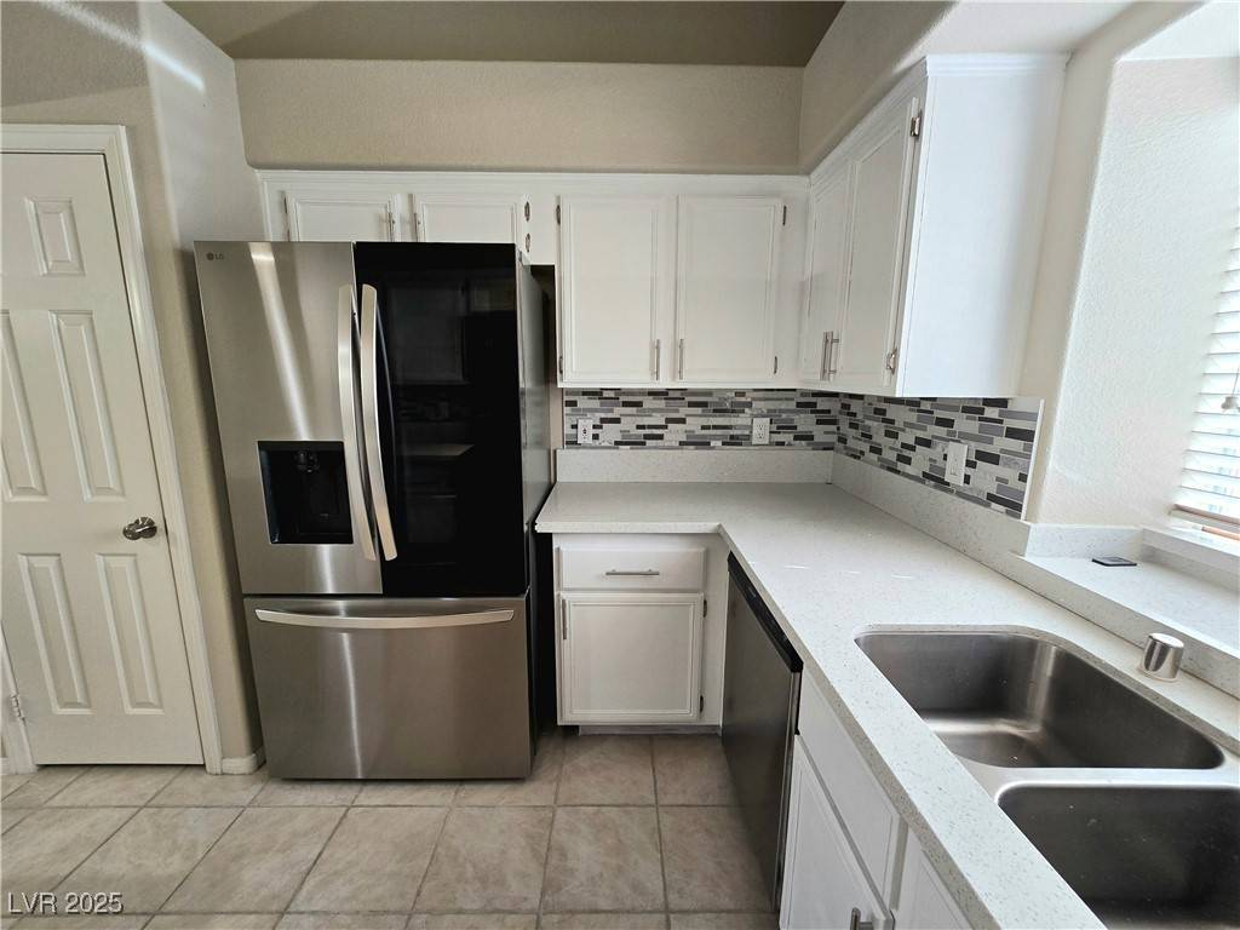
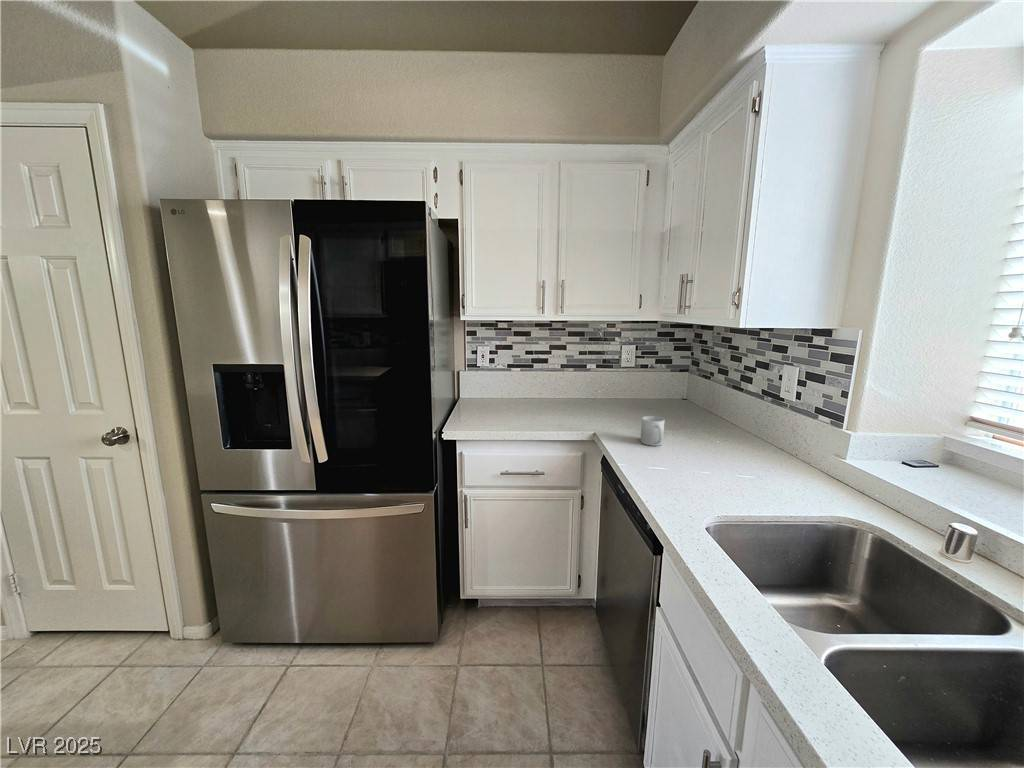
+ mug (654, 432)
